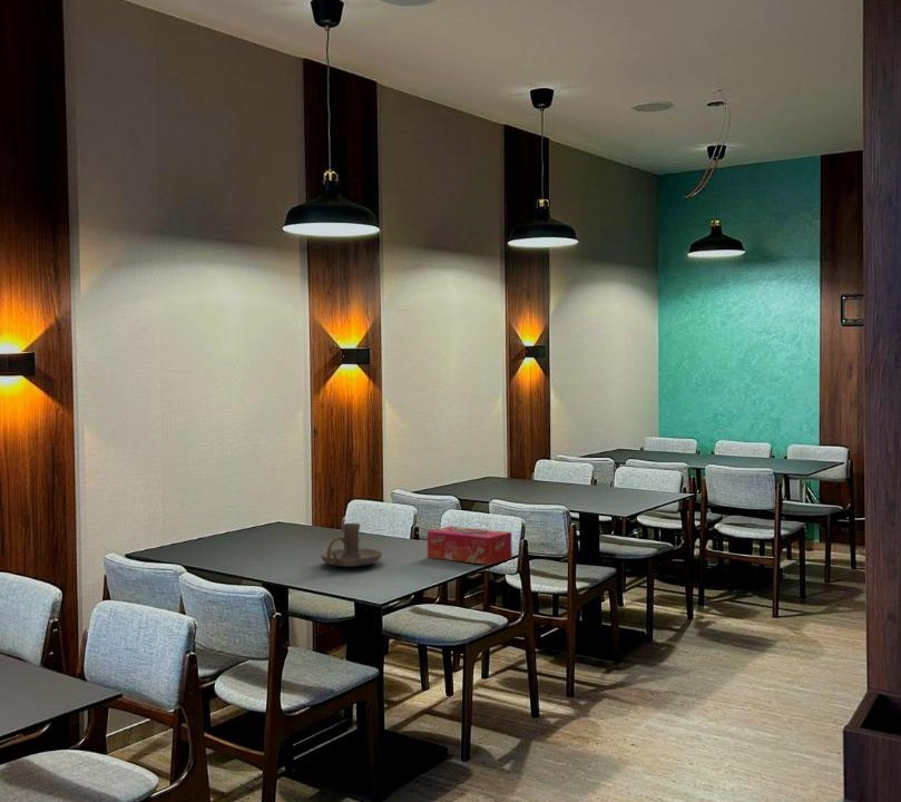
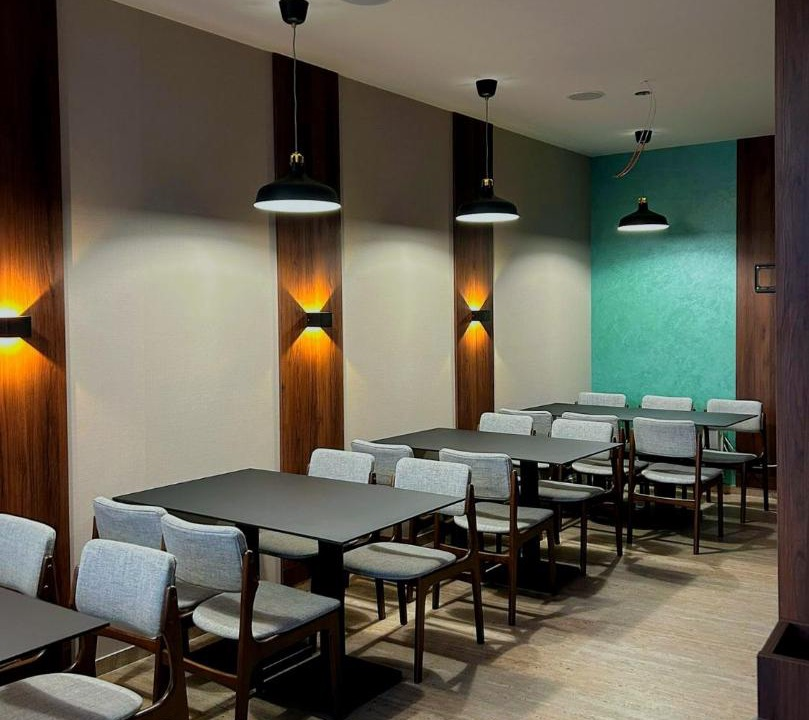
- candle holder (347, 545)
- tissue box (469, 545)
